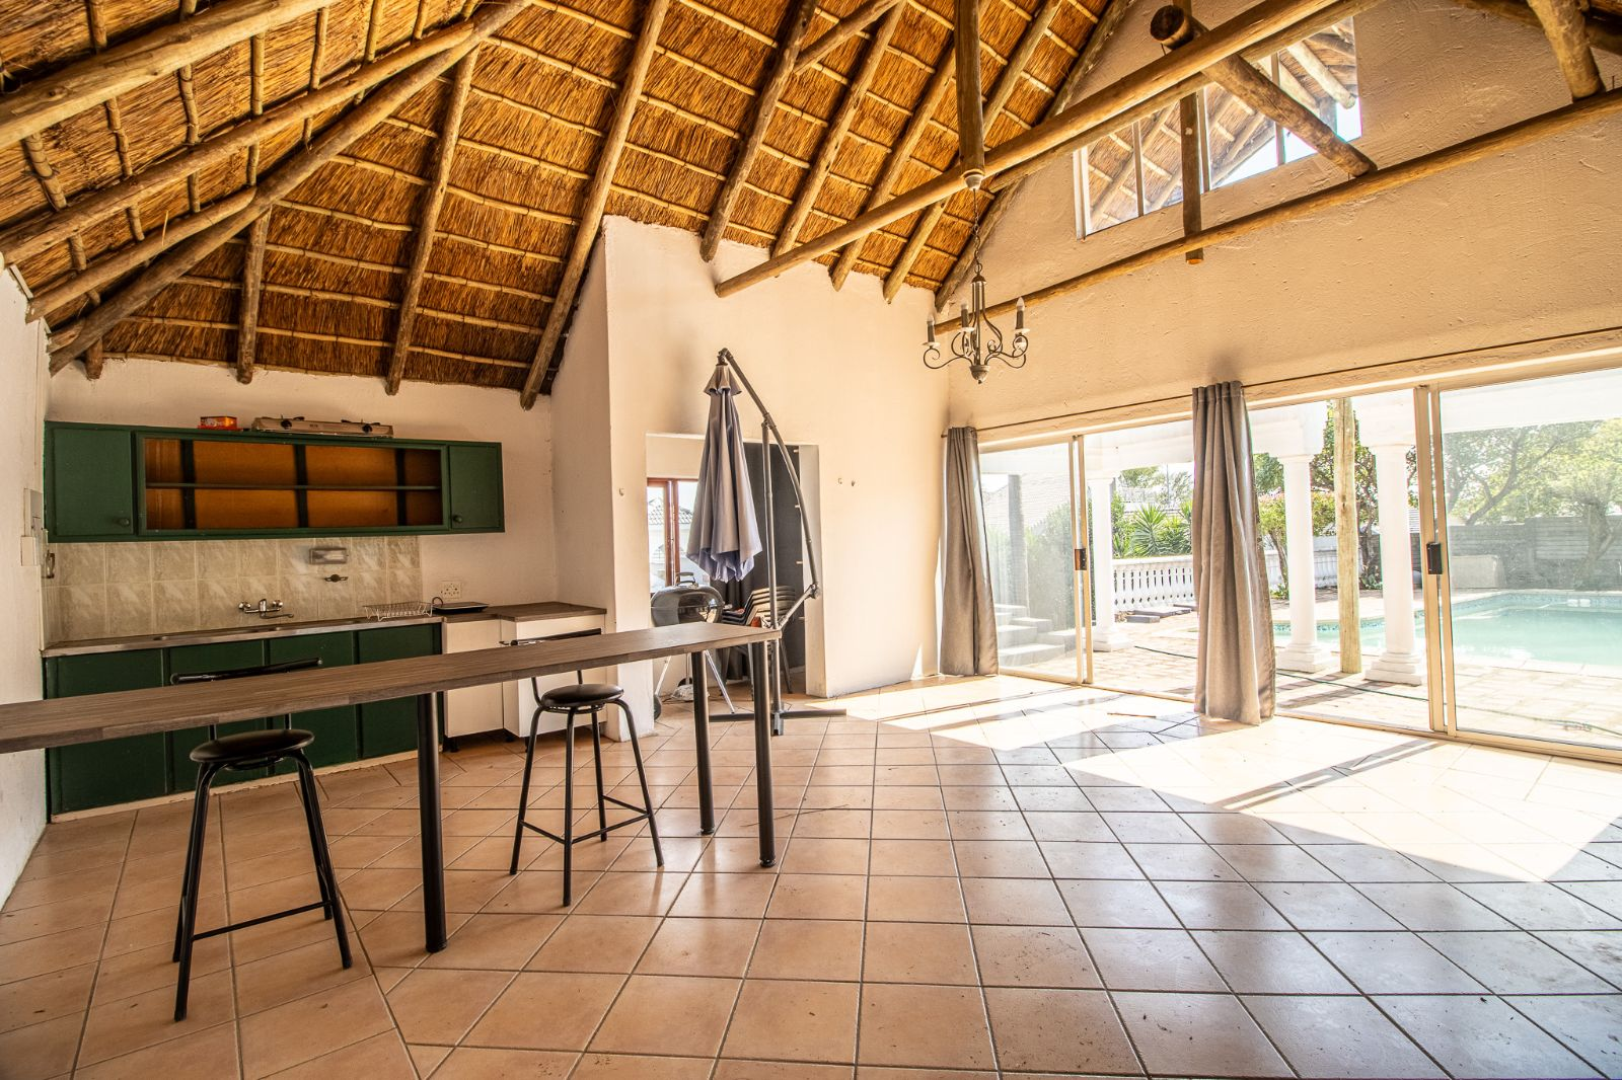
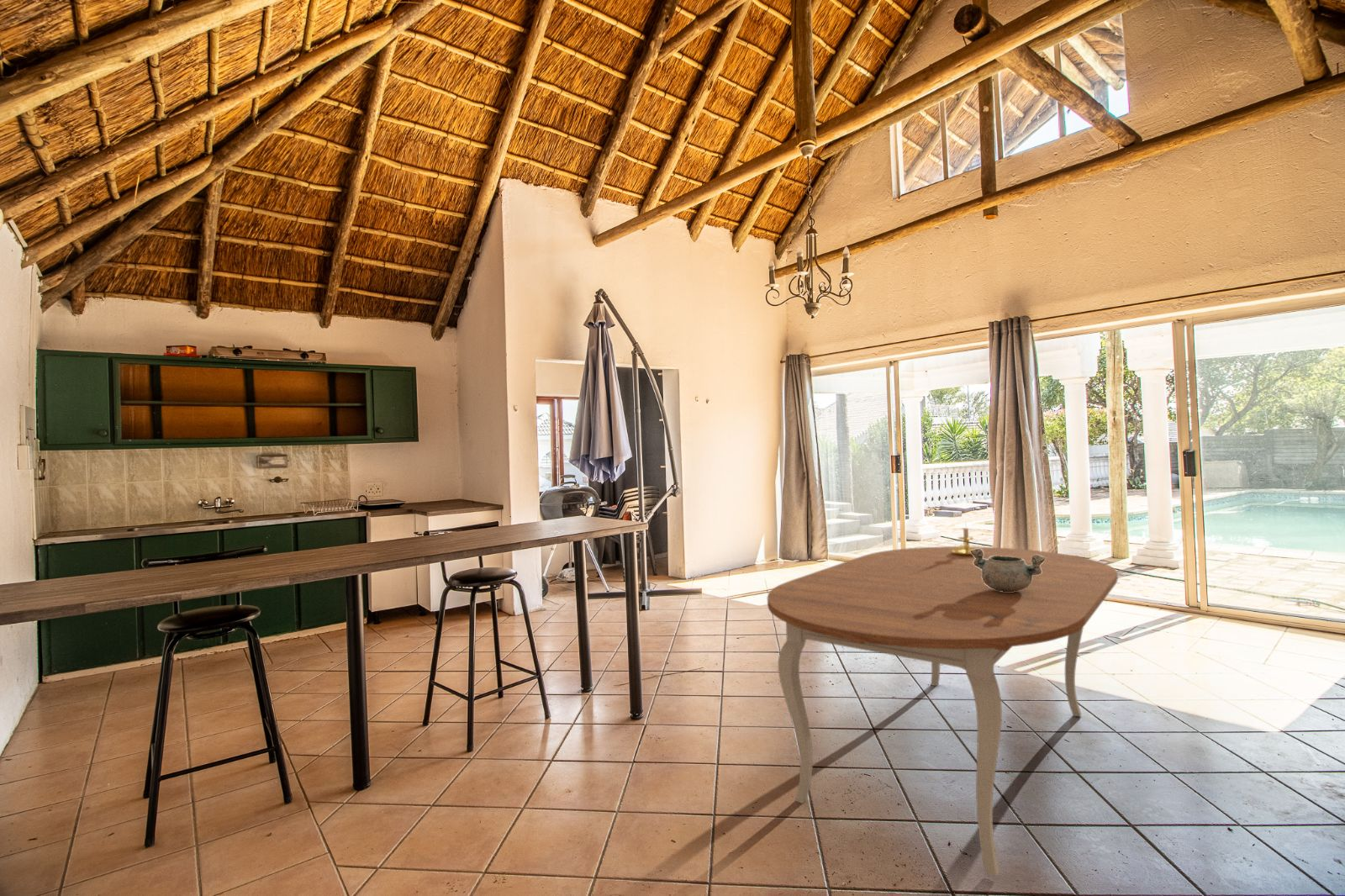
+ decorative bowl (1008, 570)
+ candle holder (965, 536)
+ dining table (951, 665)
